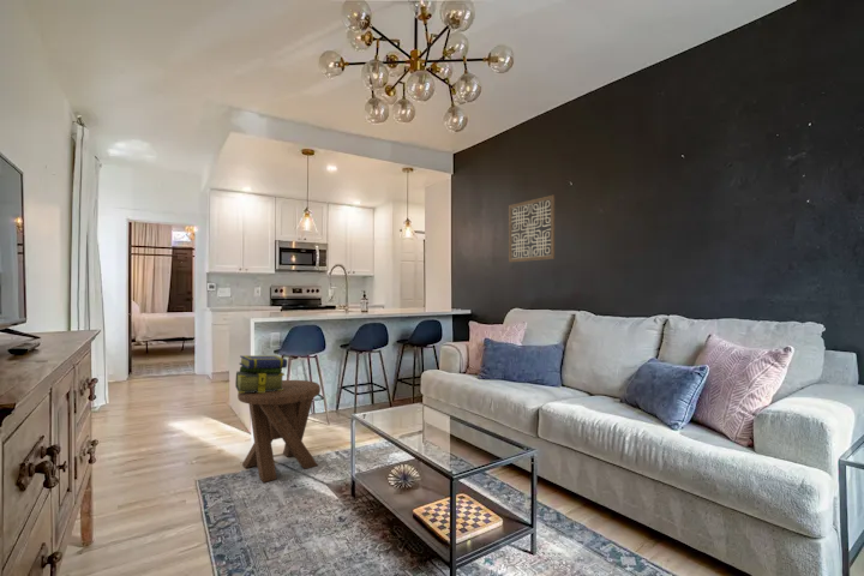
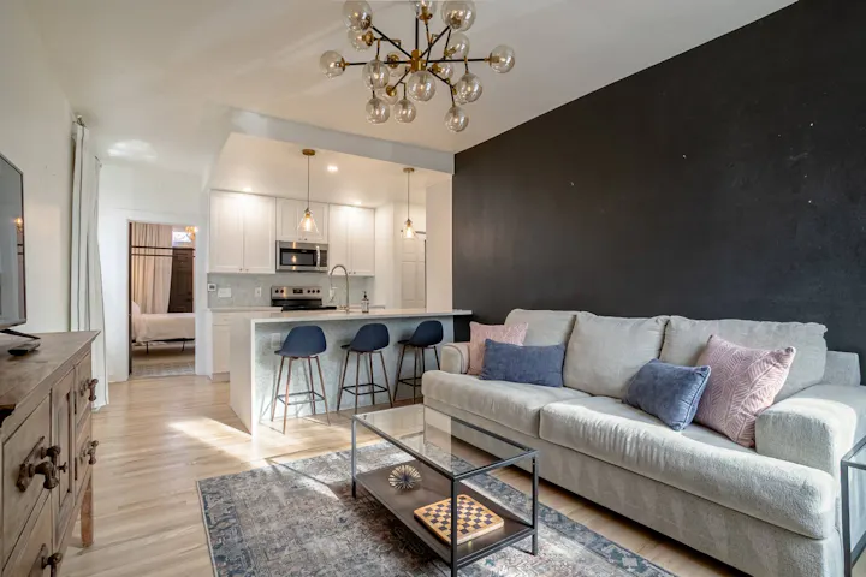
- wall art (530, 228)
- stack of books (260, 372)
- music stool (280, 426)
